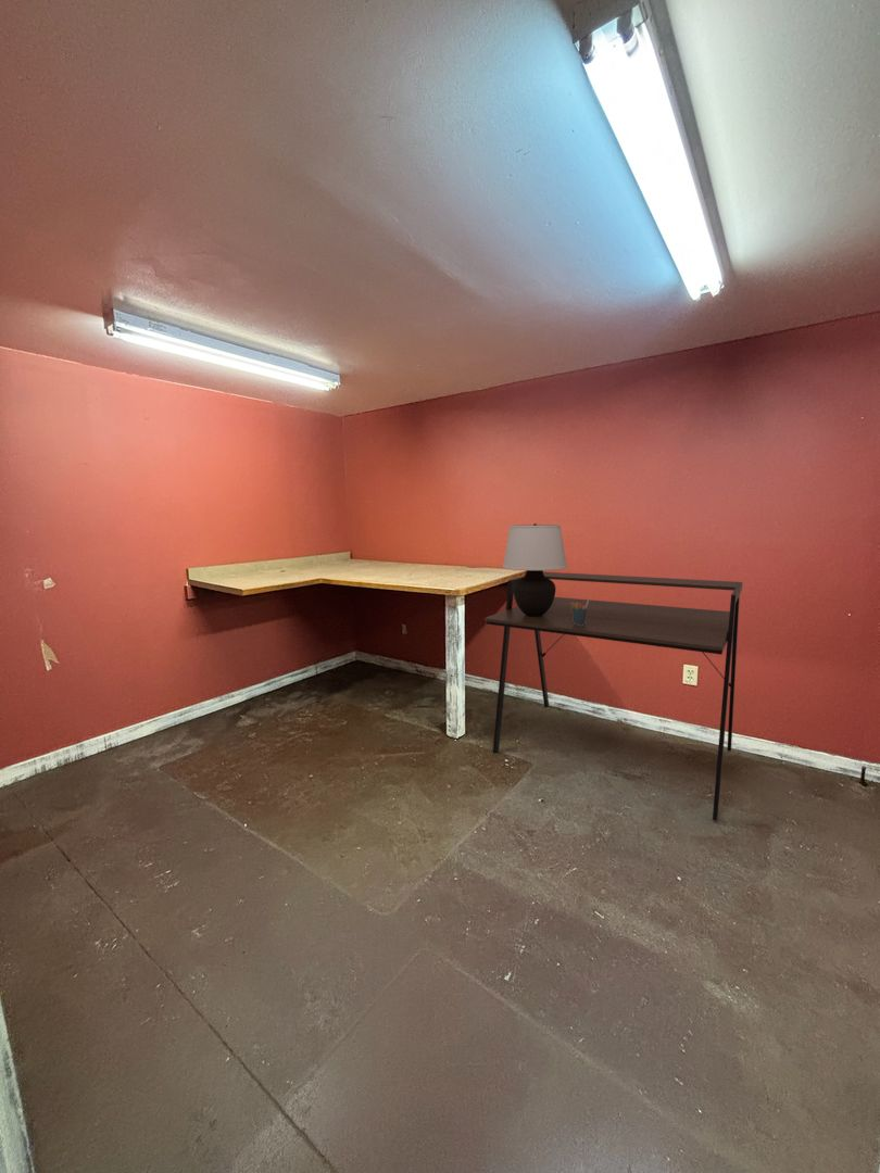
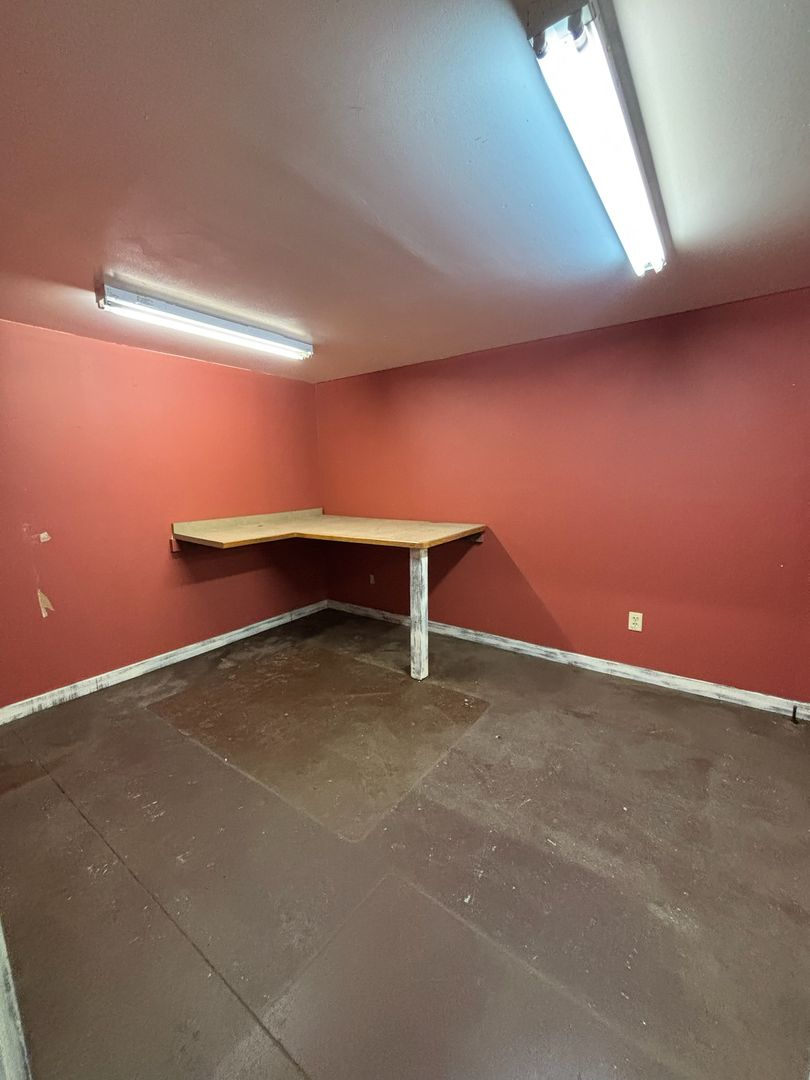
- pen holder (579, 610)
- table lamp (535, 569)
- desk (612, 640)
